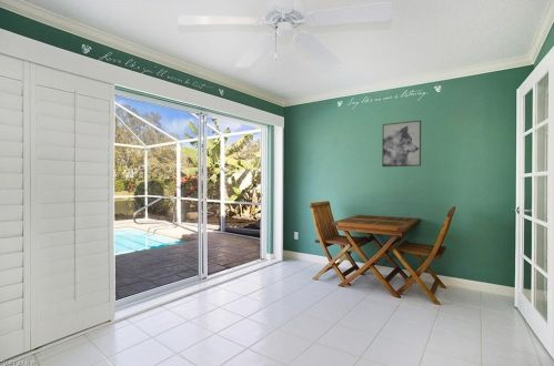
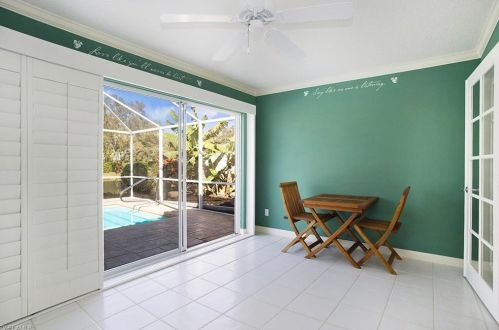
- wall art (401, 144)
